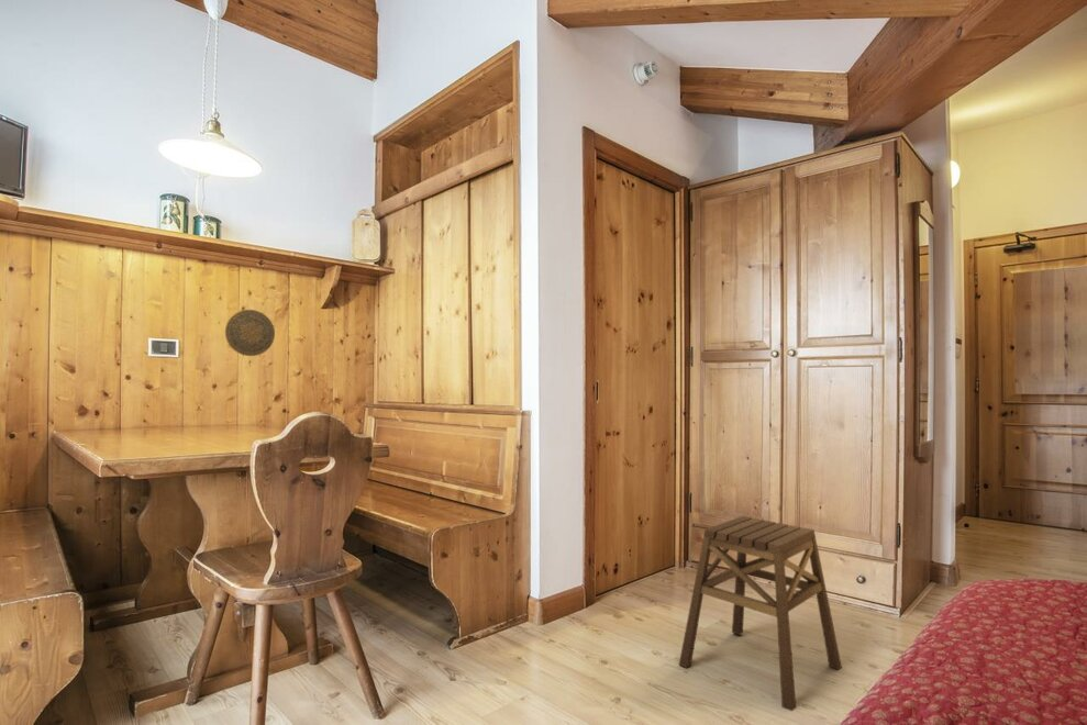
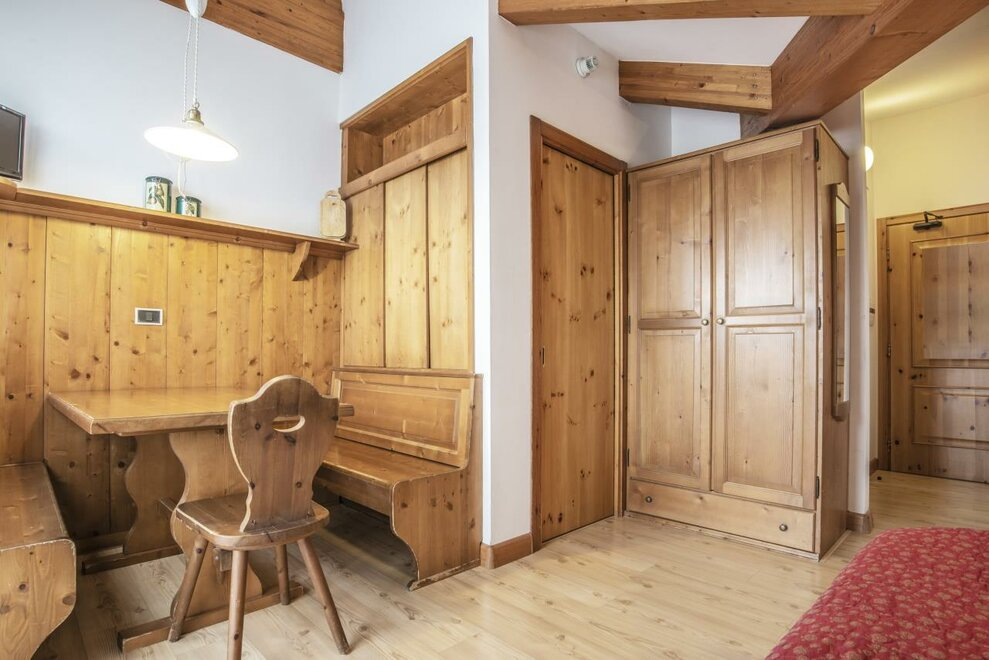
- stool (761, 595)
- decorative plate (251, 332)
